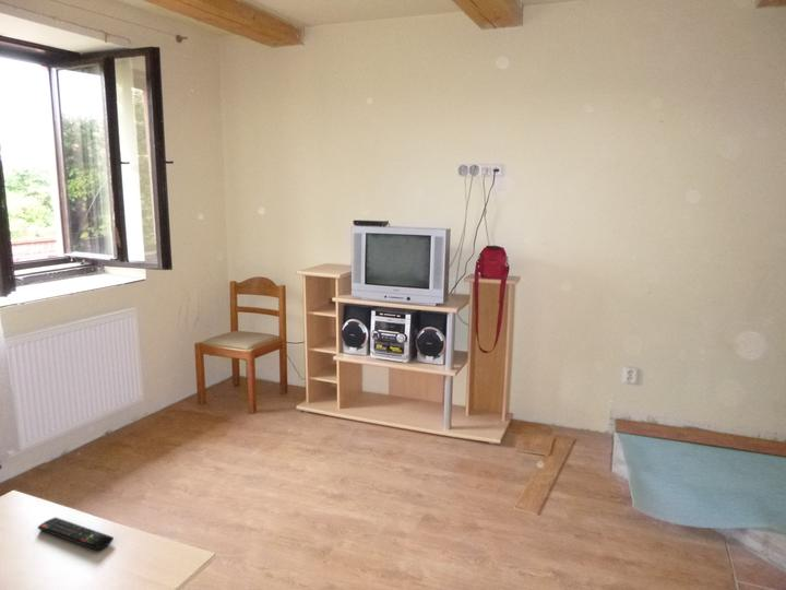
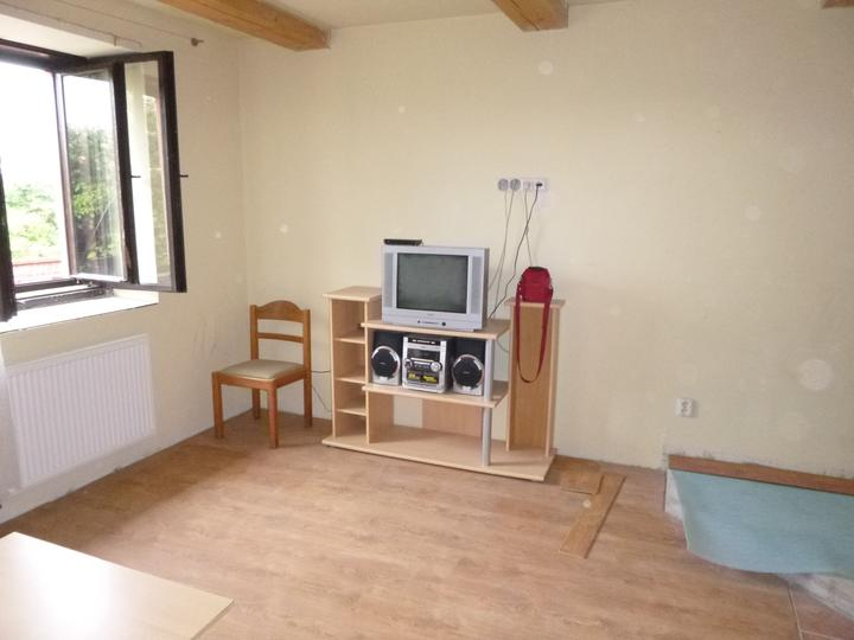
- remote control (74, 533)
